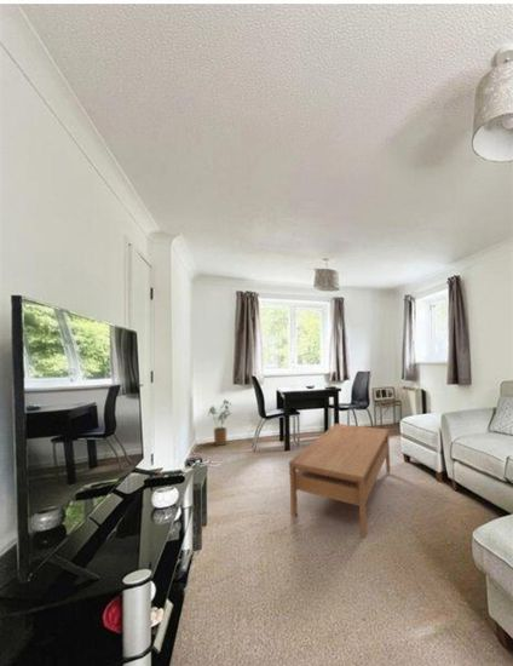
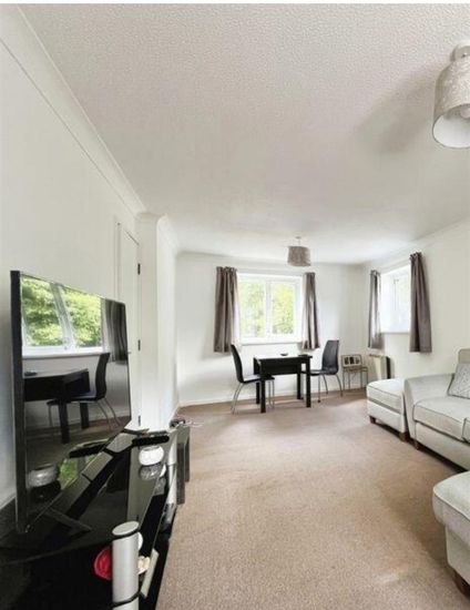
- coffee table (346, 466)
- house plant (223, 420)
